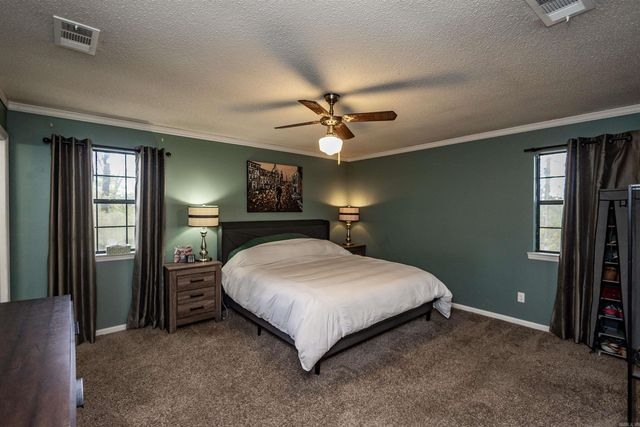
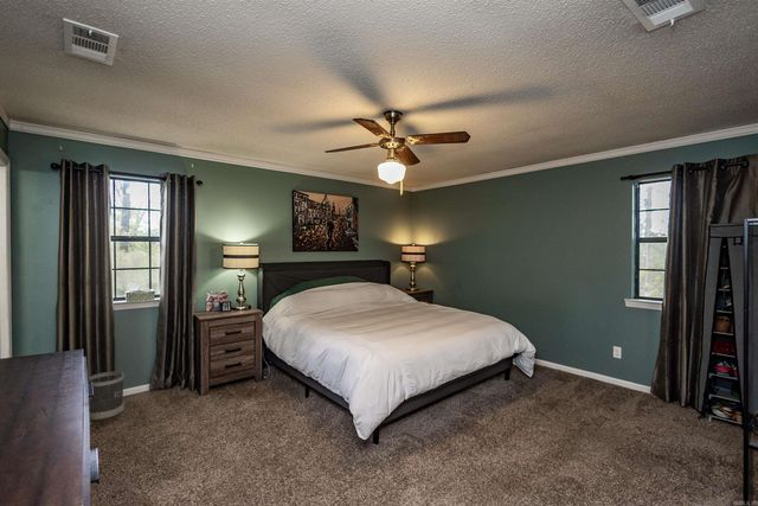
+ wastebasket (104, 395)
